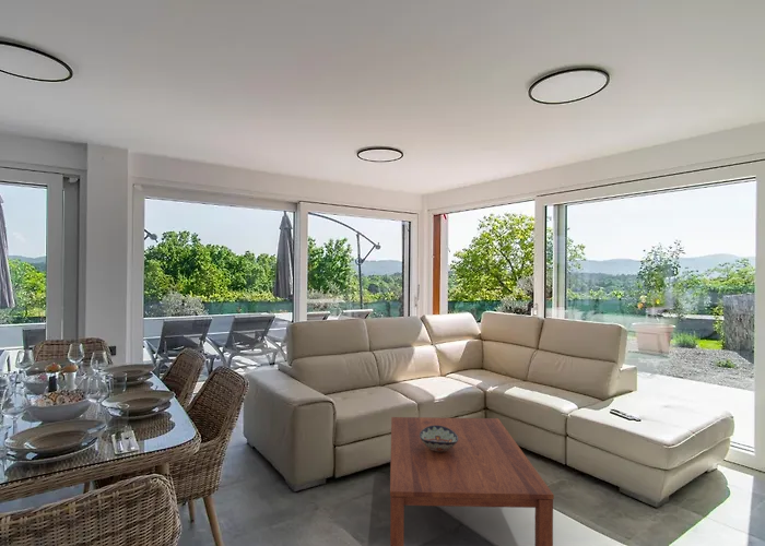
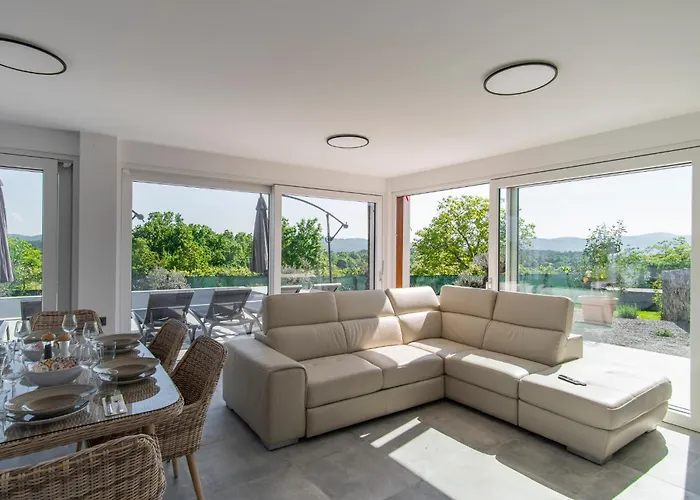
- coffee table (455, 477)
- decorative bowl (438, 440)
